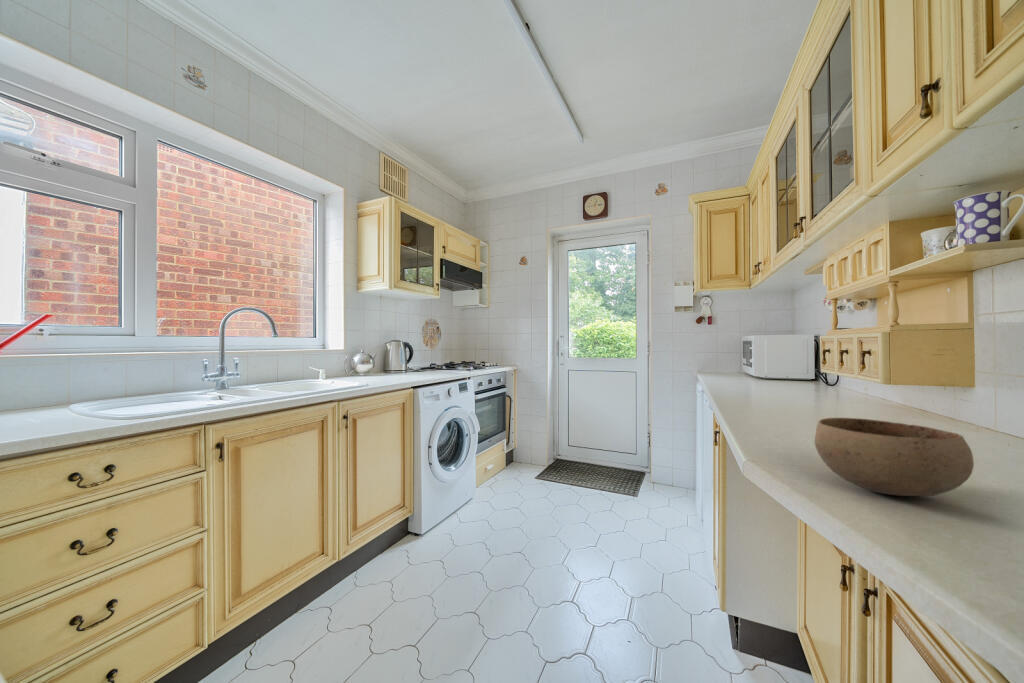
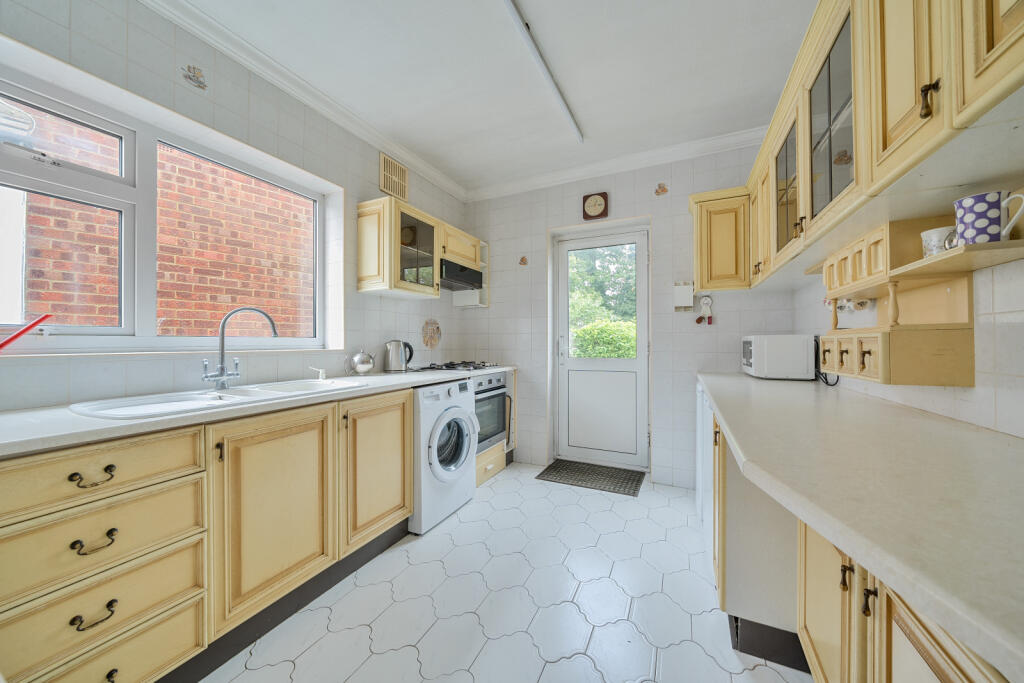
- bowl (885, 457)
